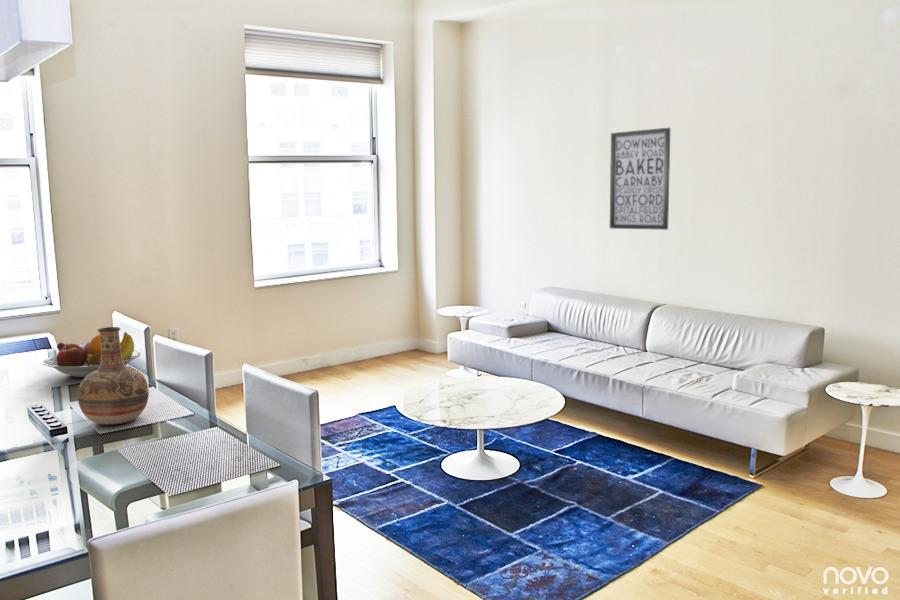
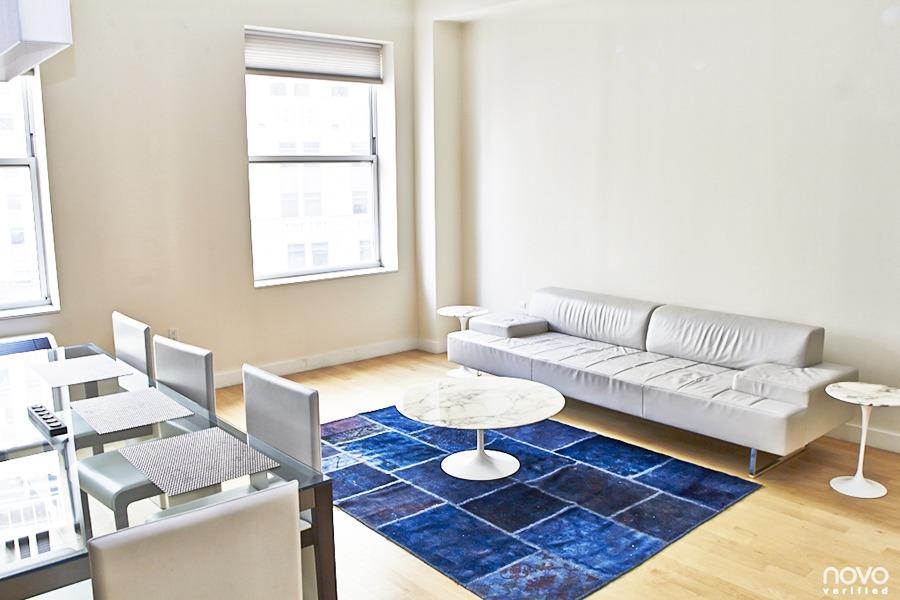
- fruit bowl (92, 353)
- wall art (638, 180)
- vase (112, 374)
